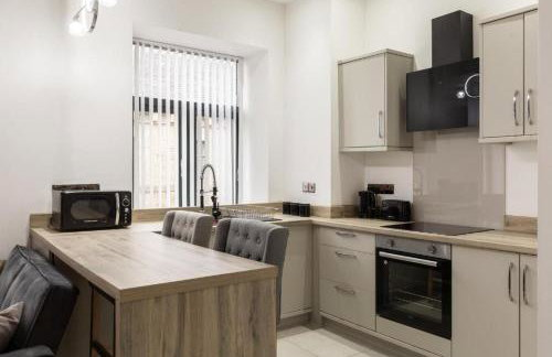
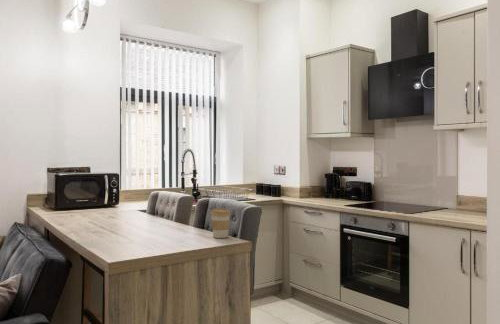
+ coffee cup (220, 222)
